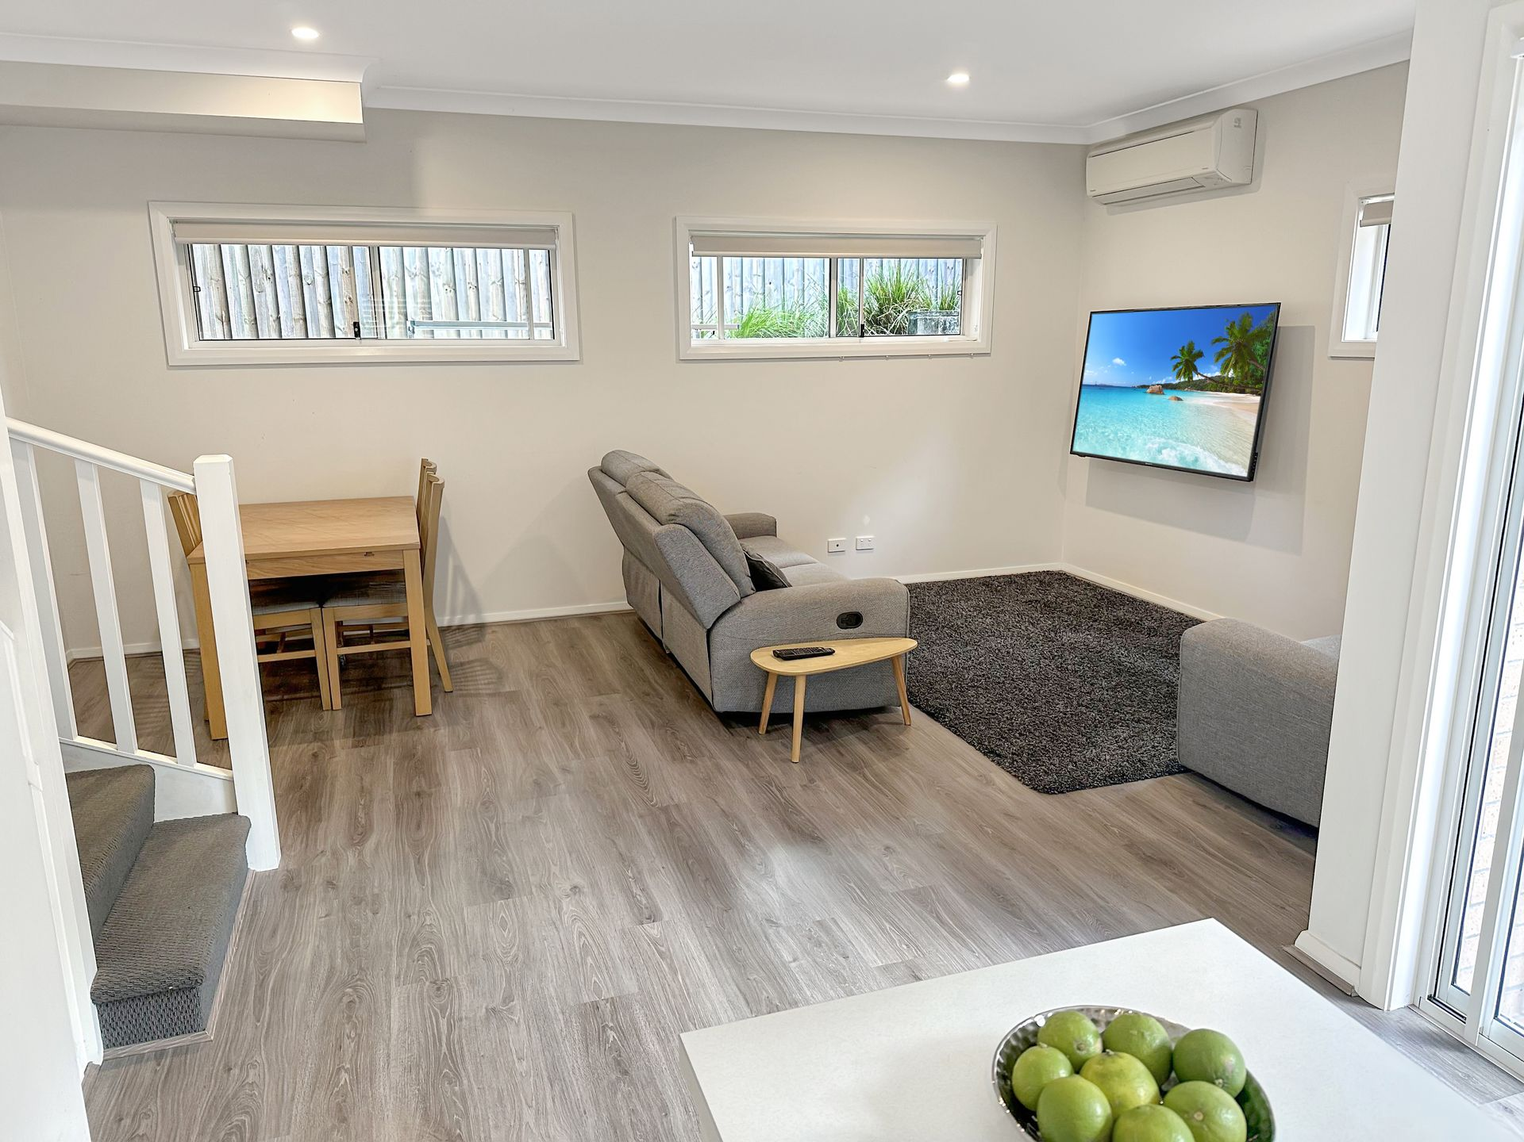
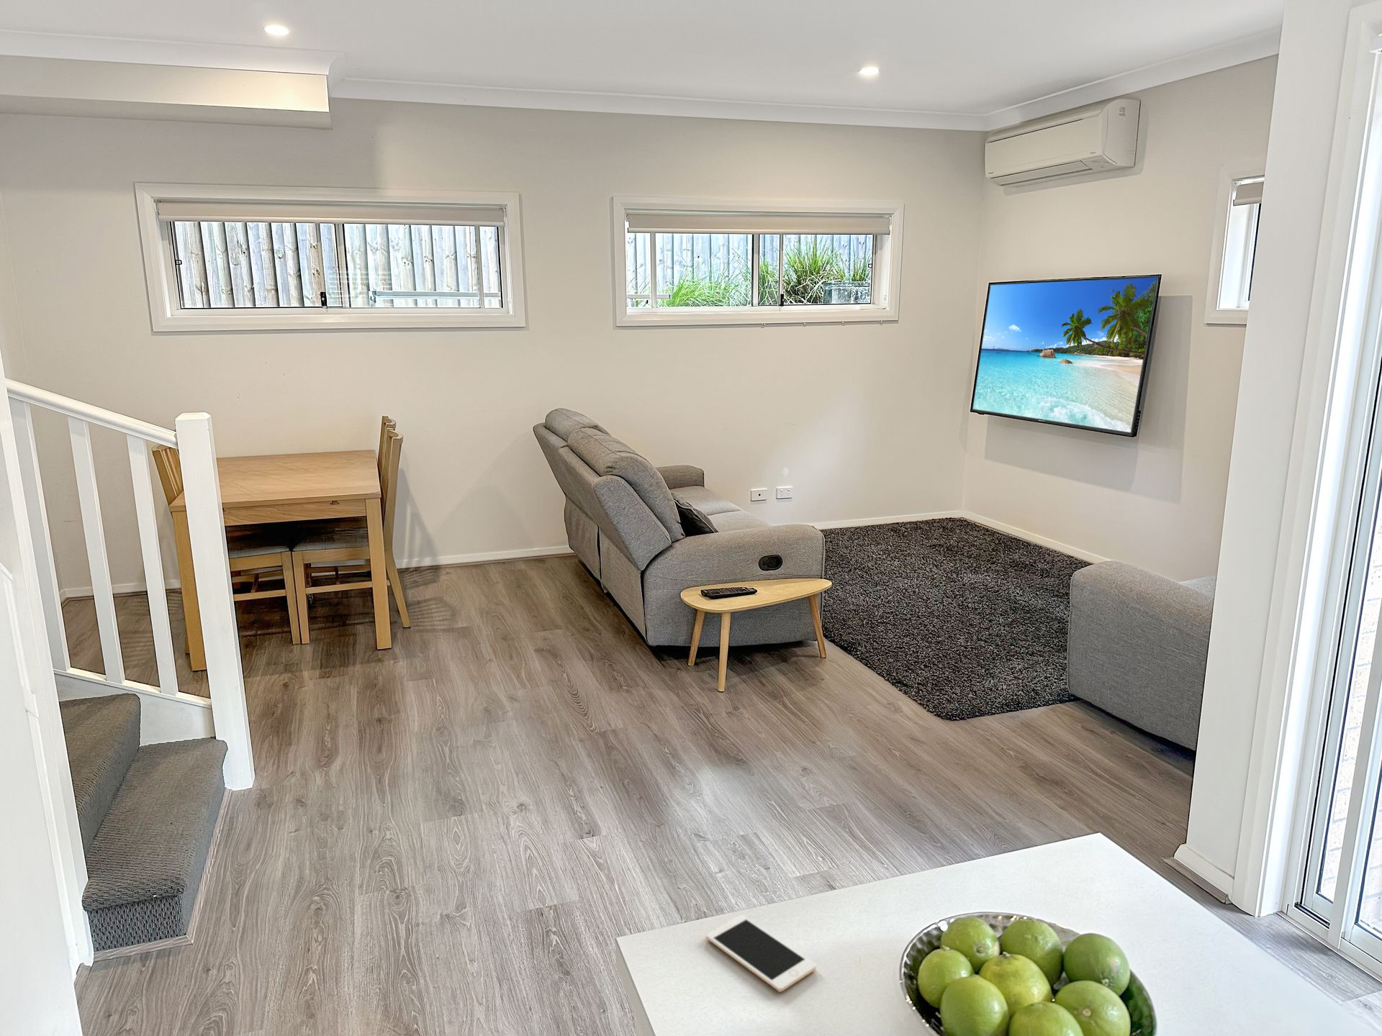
+ cell phone (760, 951)
